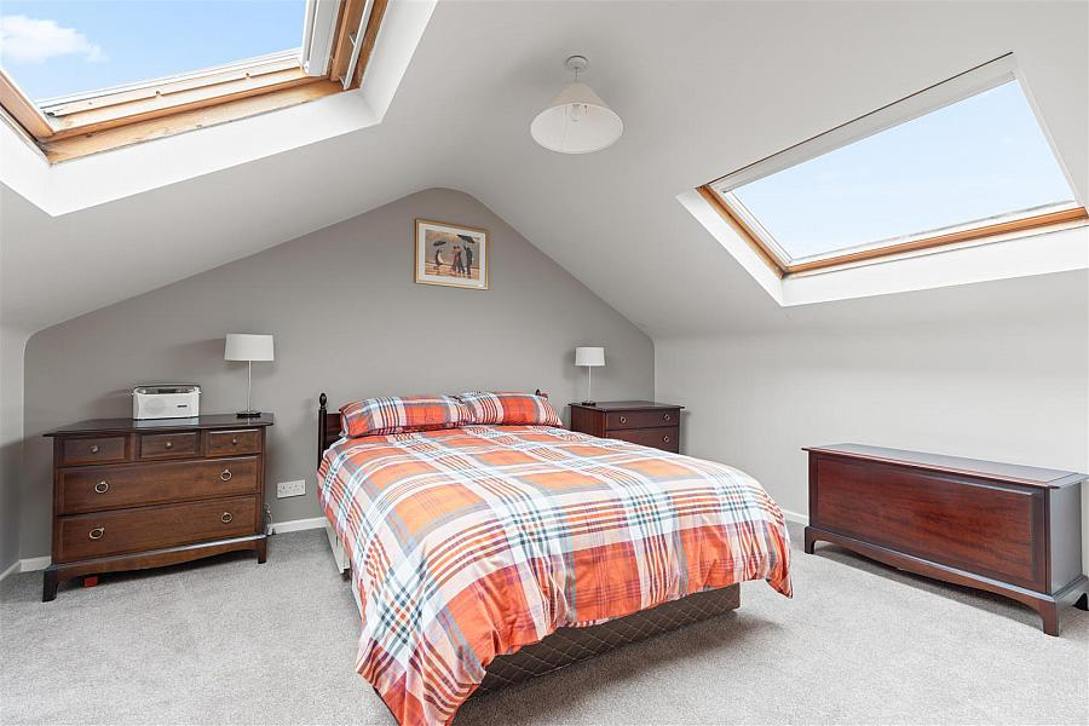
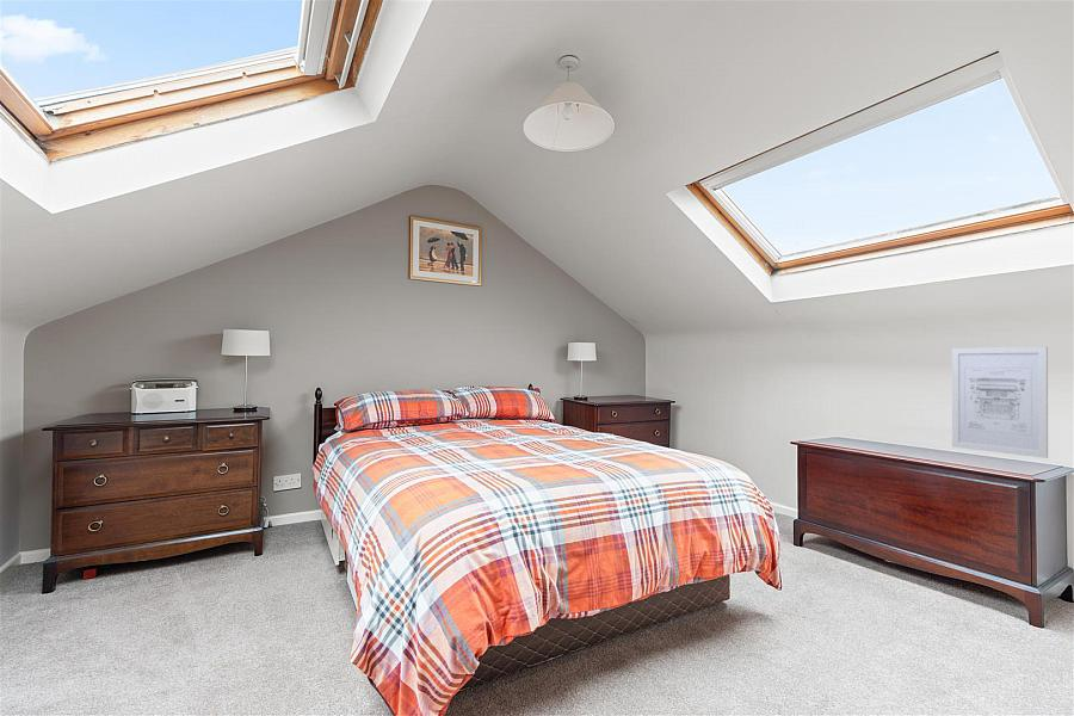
+ wall art (996, 400)
